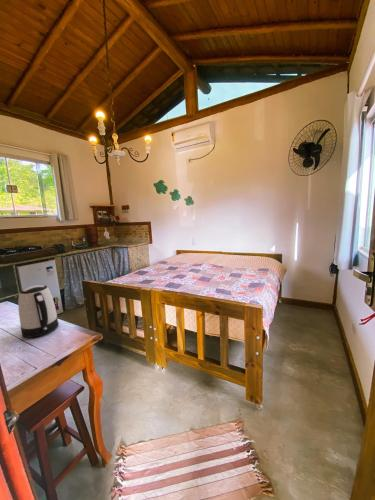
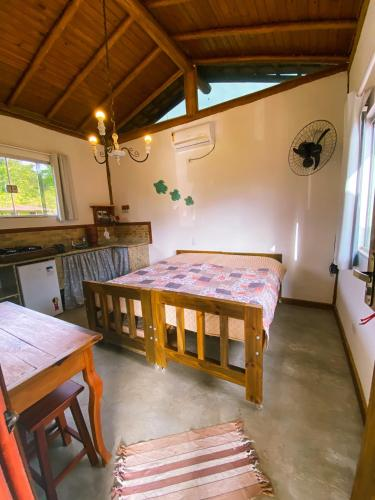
- kettle (38, 309)
